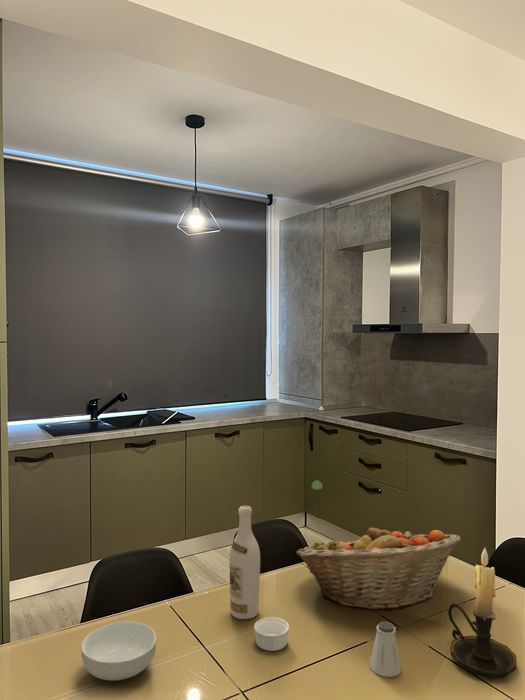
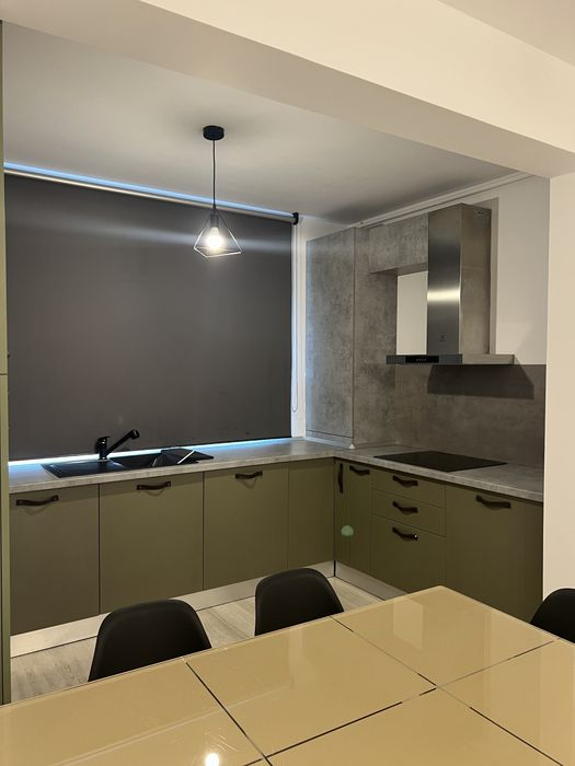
- fruit basket (377, 557)
- wine bottle (244, 559)
- cereal bowl (119, 654)
- saltshaker (385, 646)
- ramekin (271, 634)
- candle holder (476, 600)
